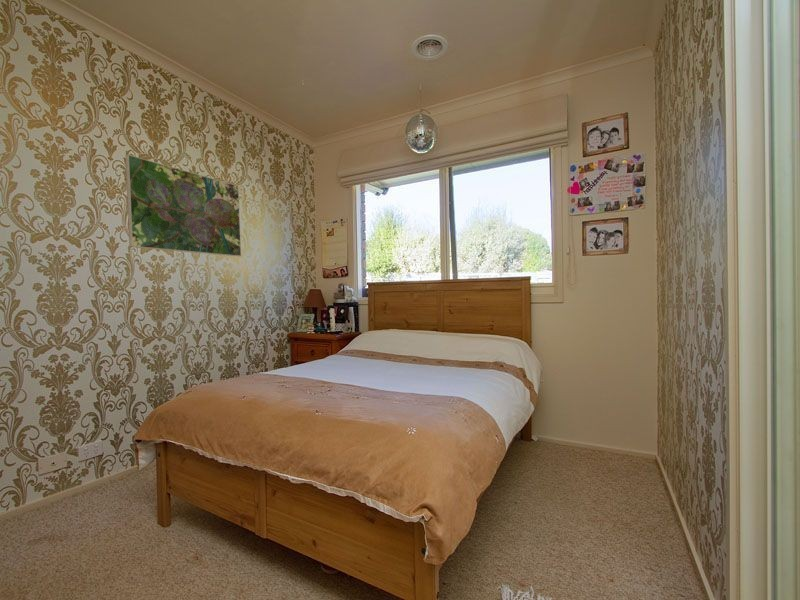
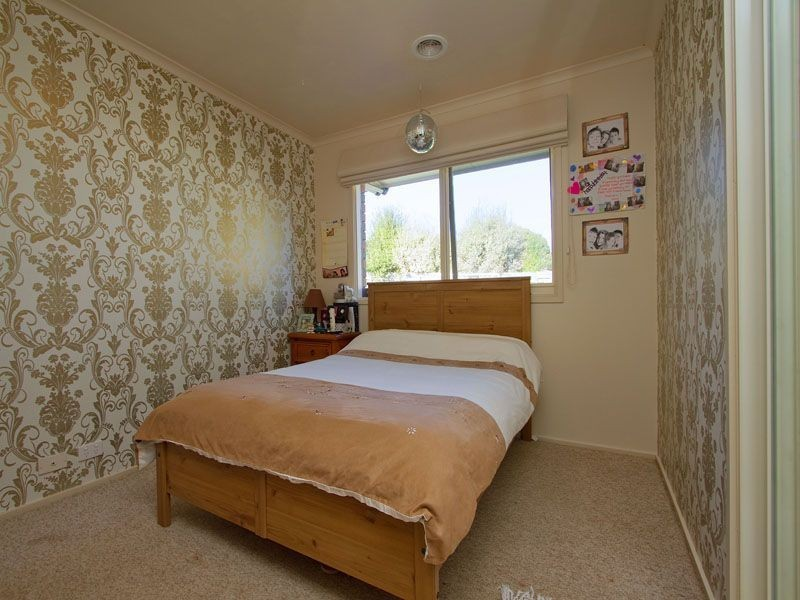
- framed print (191, 212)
